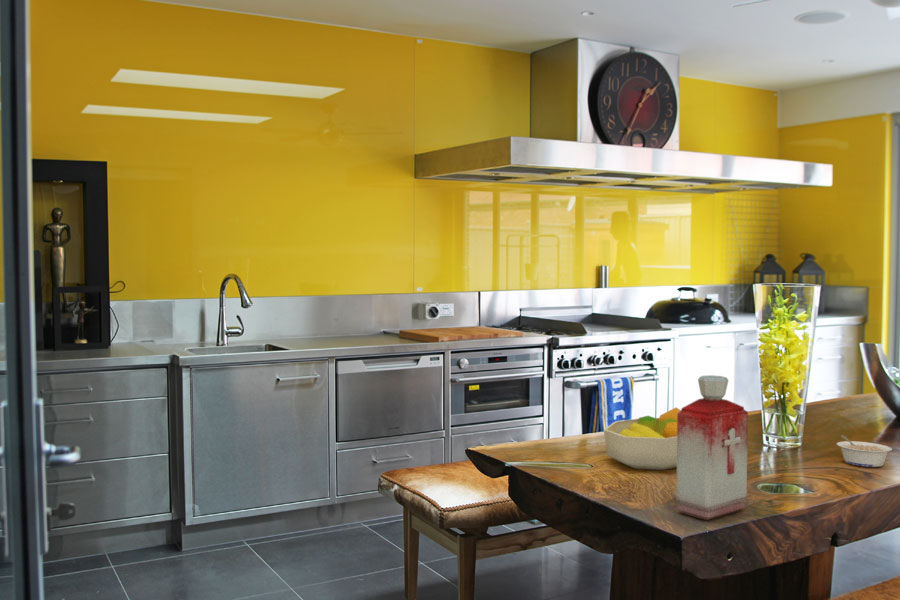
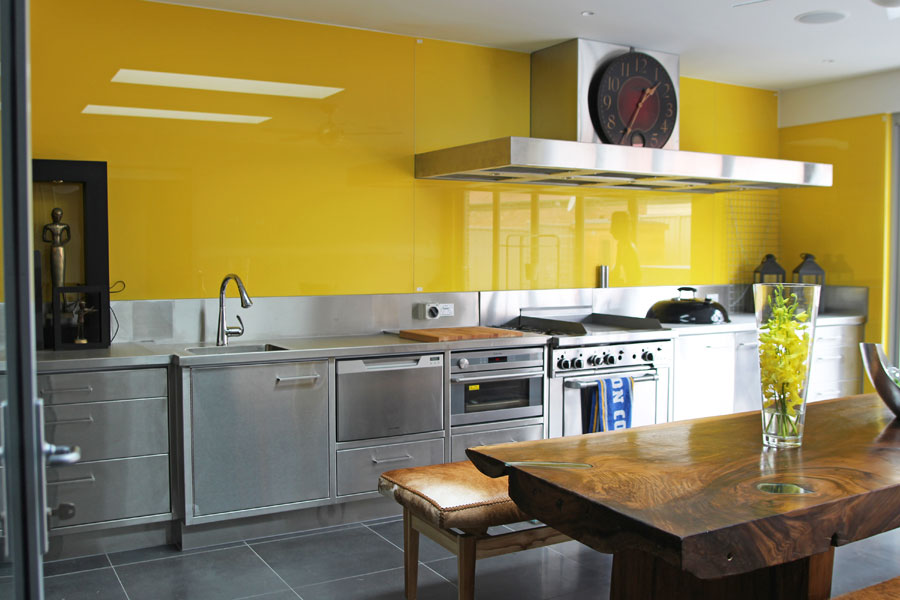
- fruit bowl (655, 436)
- legume (861, 452)
- bottle (712, 444)
